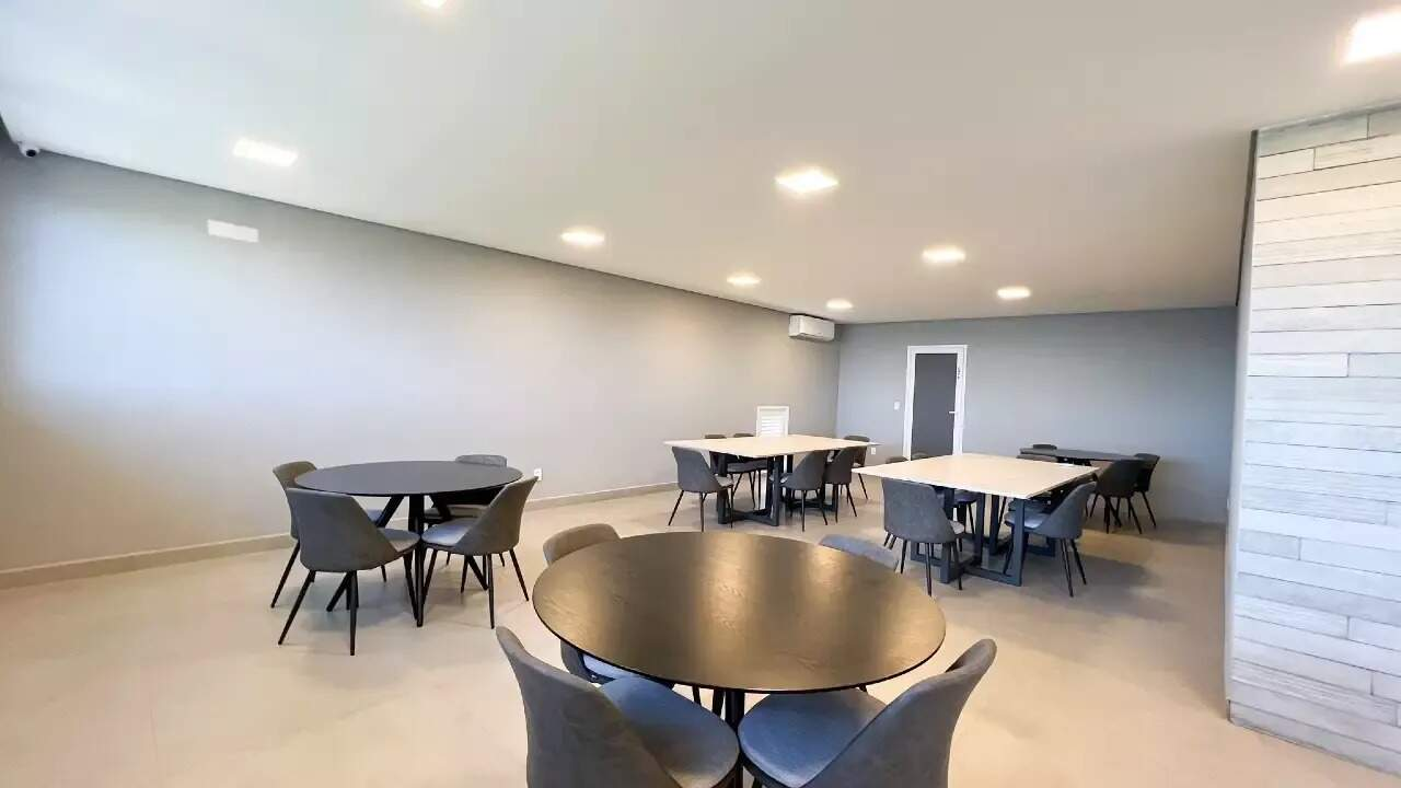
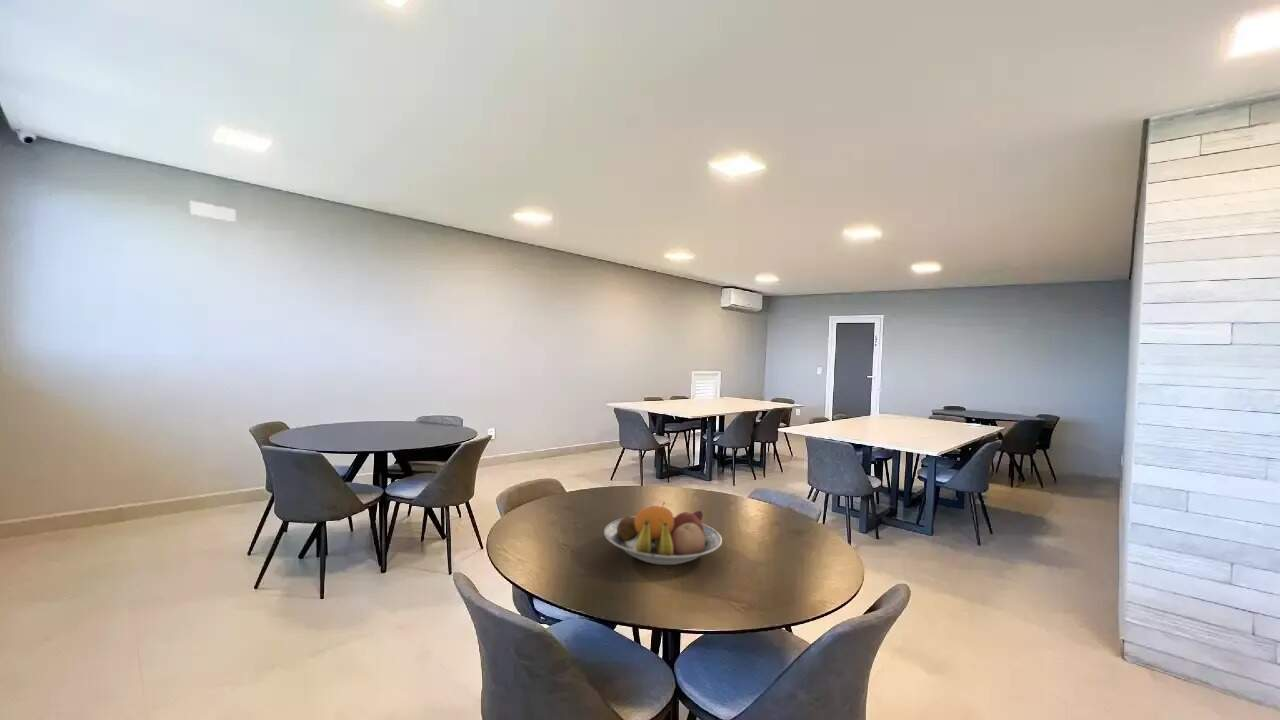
+ fruit bowl (663, 528)
